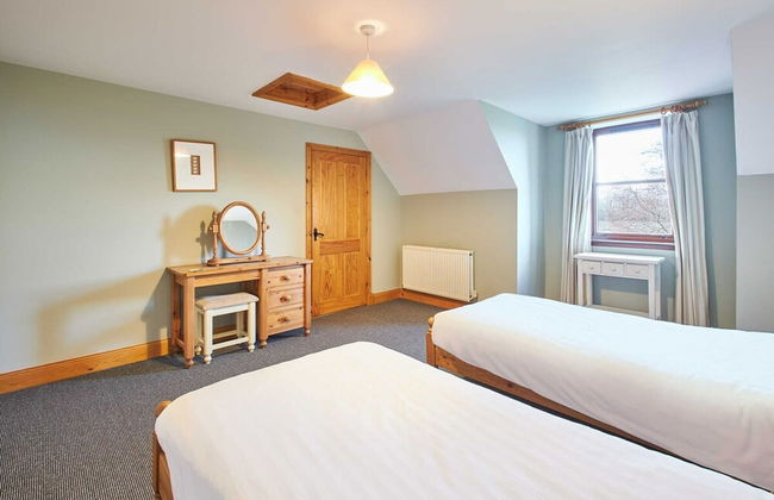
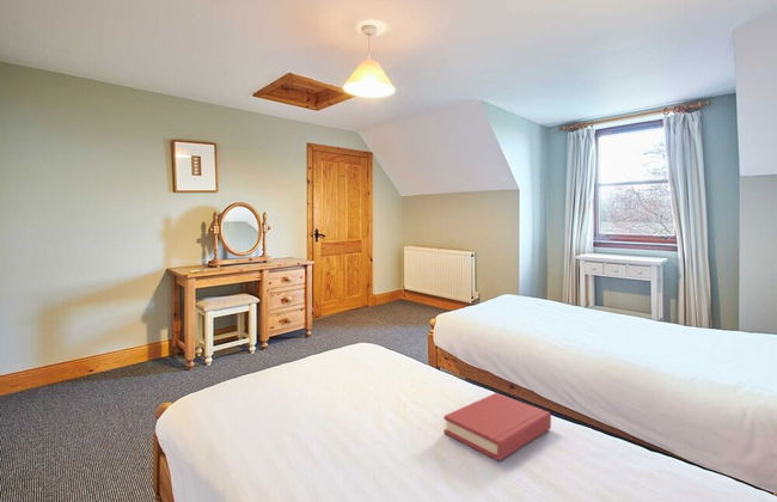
+ hardback book (497, 422)
